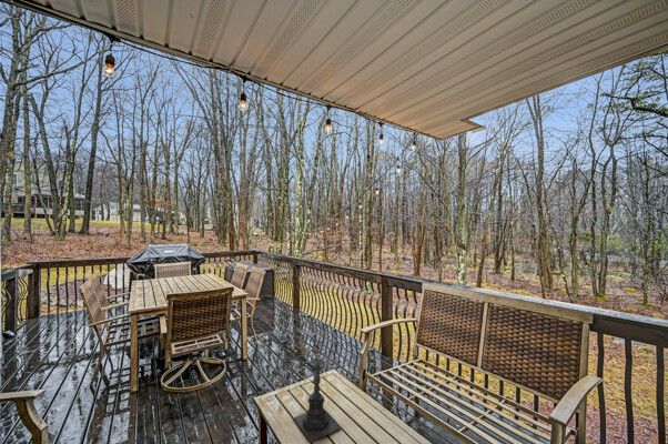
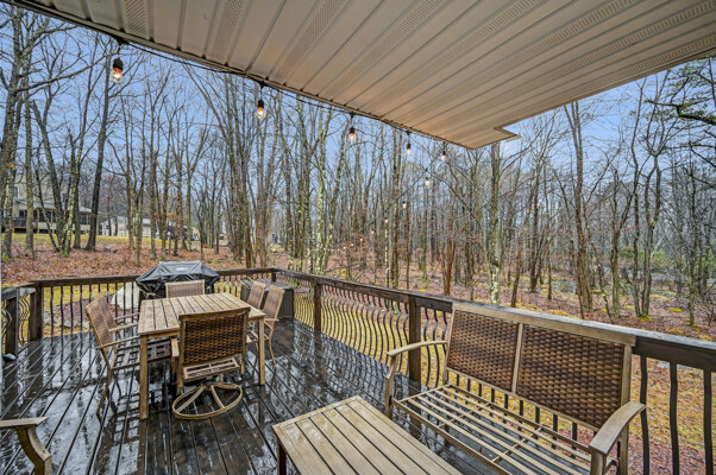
- candle holder (317, 385)
